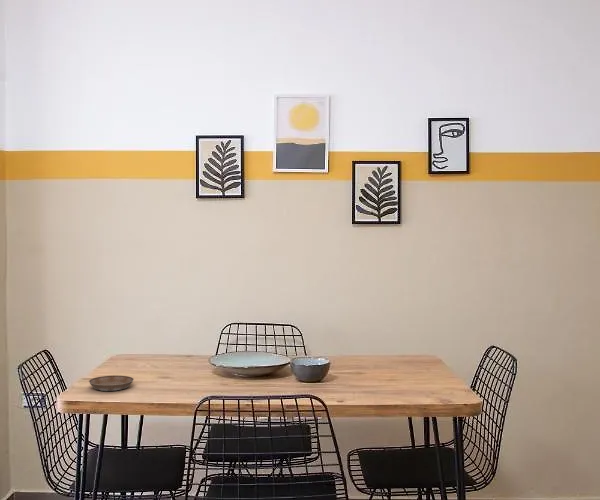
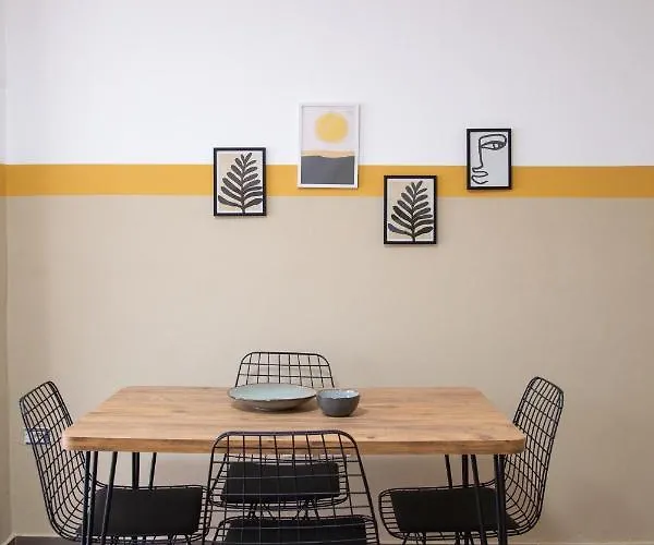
- saucer (111, 383)
